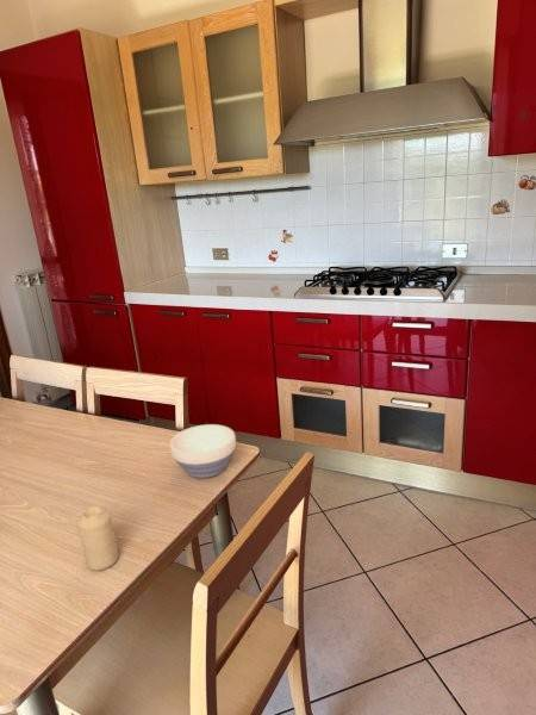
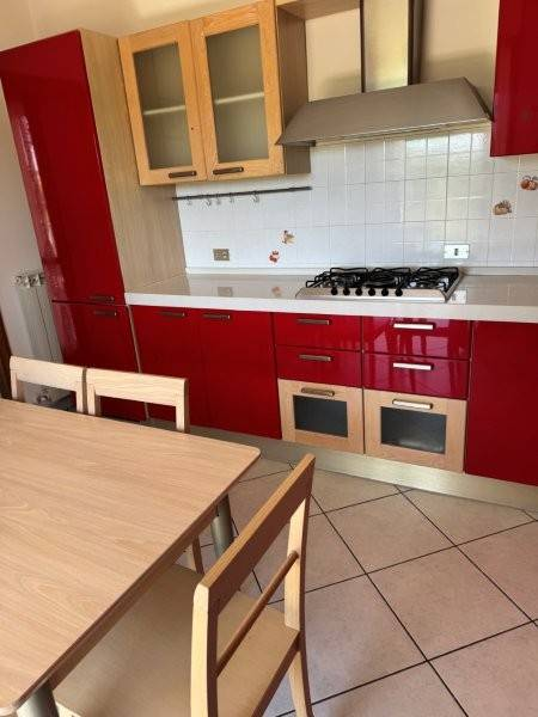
- candle (98, 535)
- bowl (204, 453)
